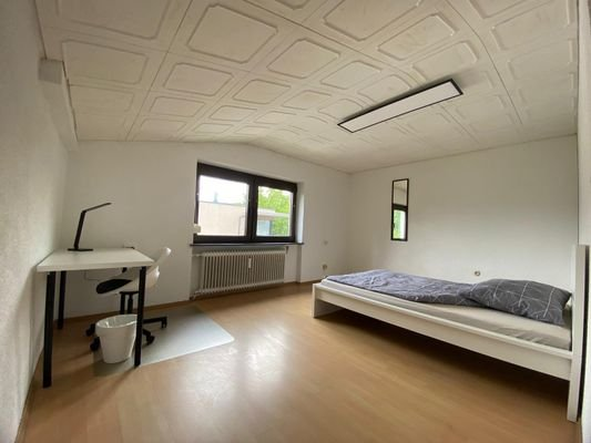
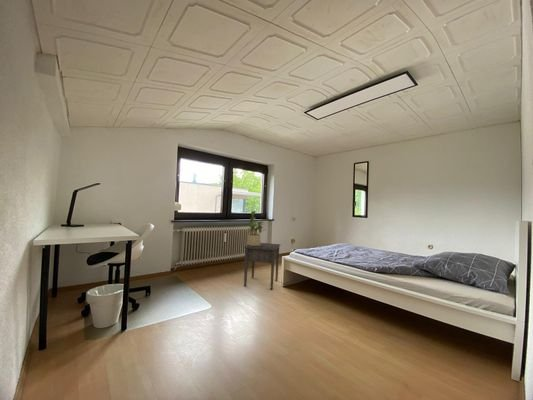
+ nightstand (264, 262)
+ potted plant (256, 227)
